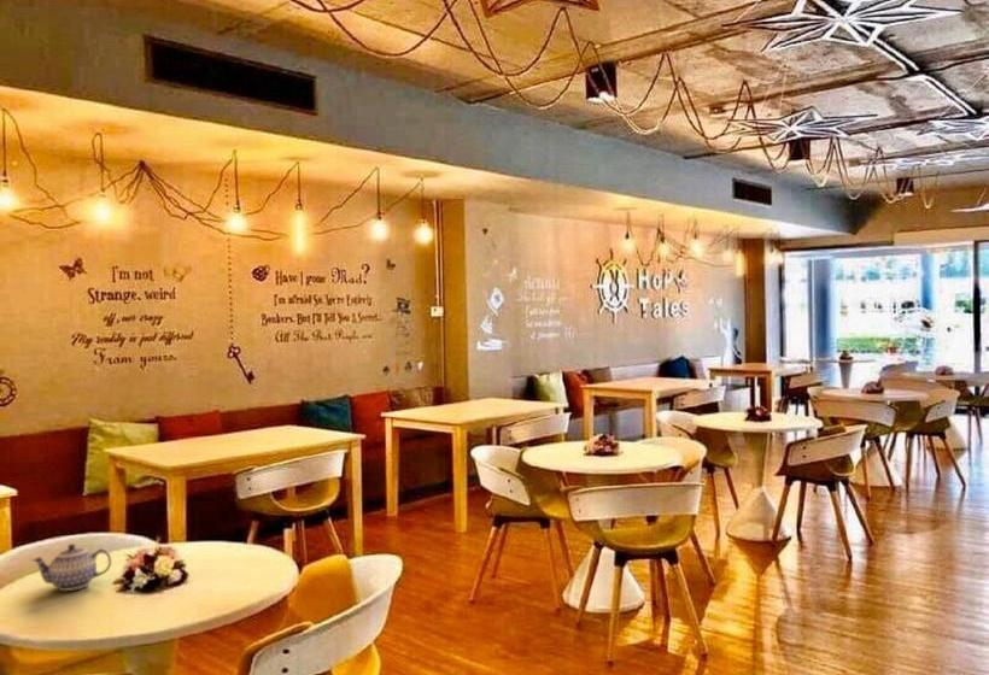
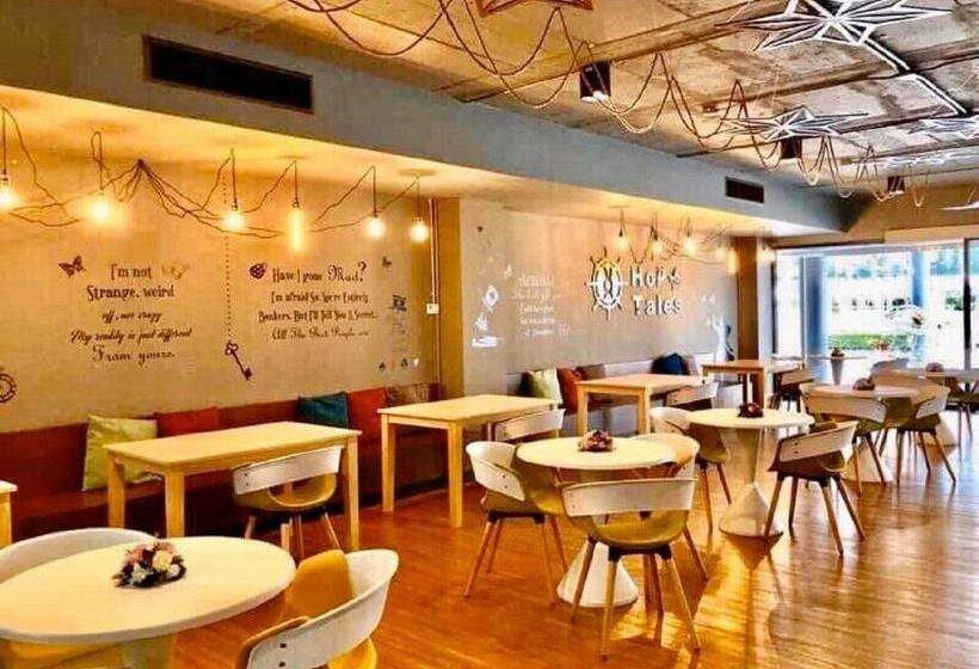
- teapot (71, 565)
